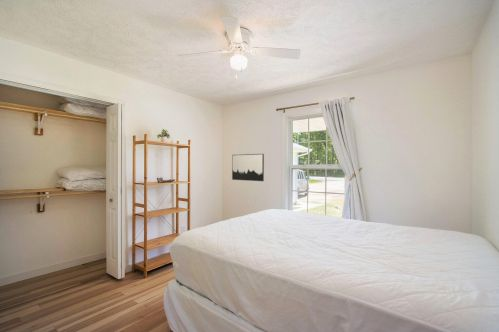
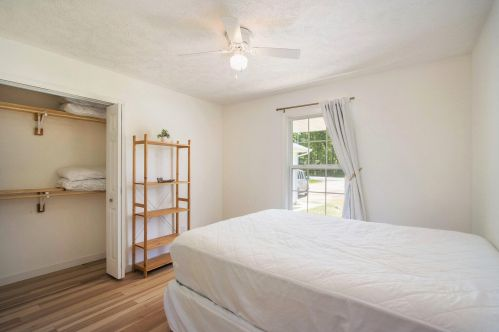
- wall art (247, 167)
